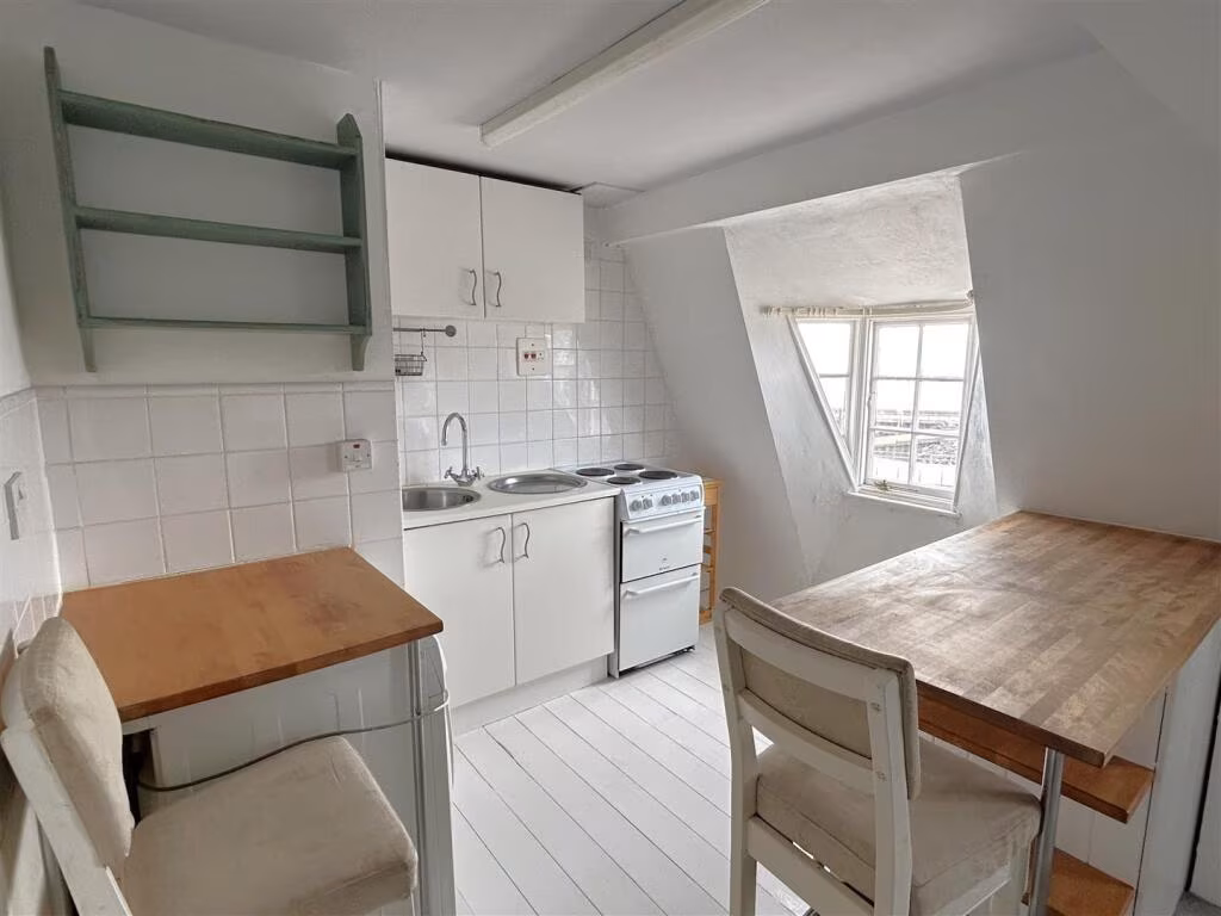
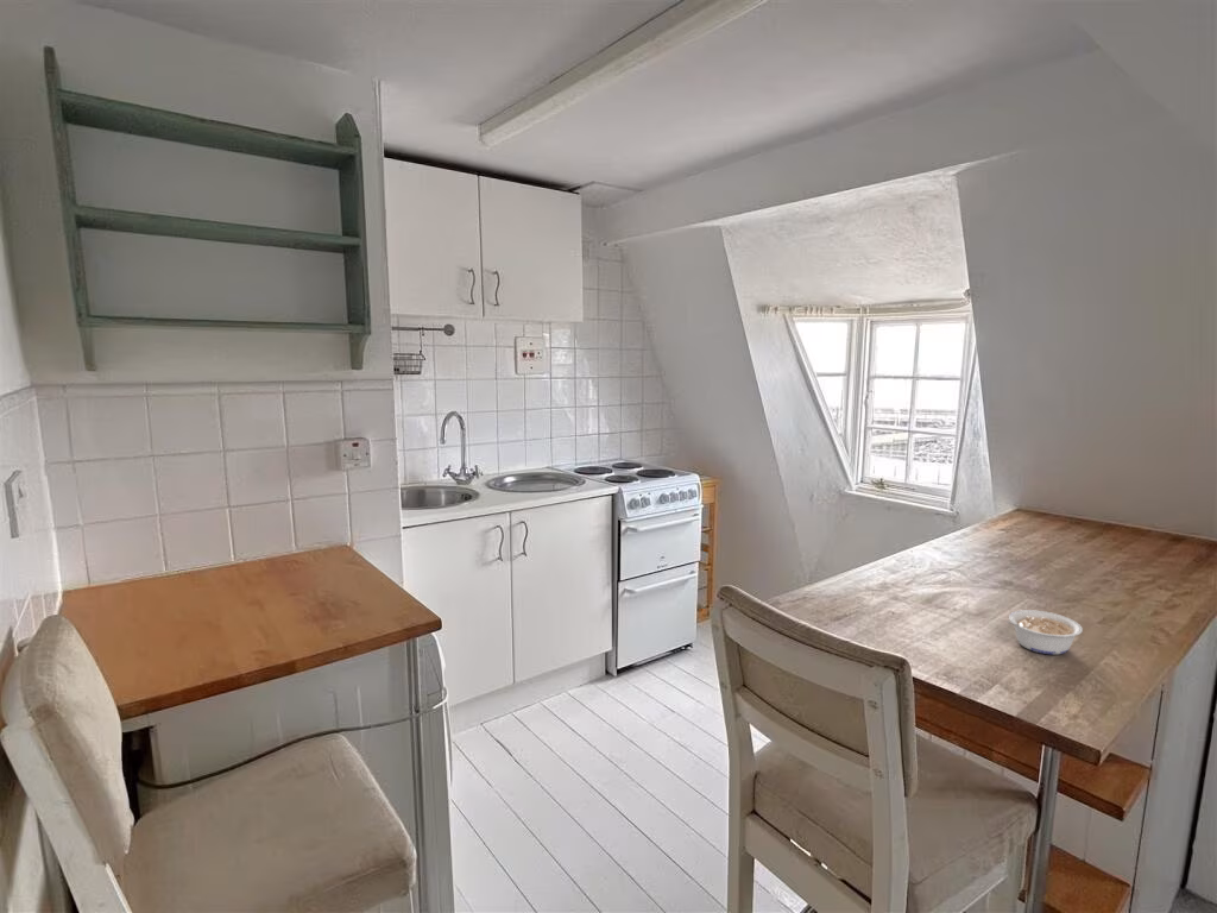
+ legume (1042, 631)
